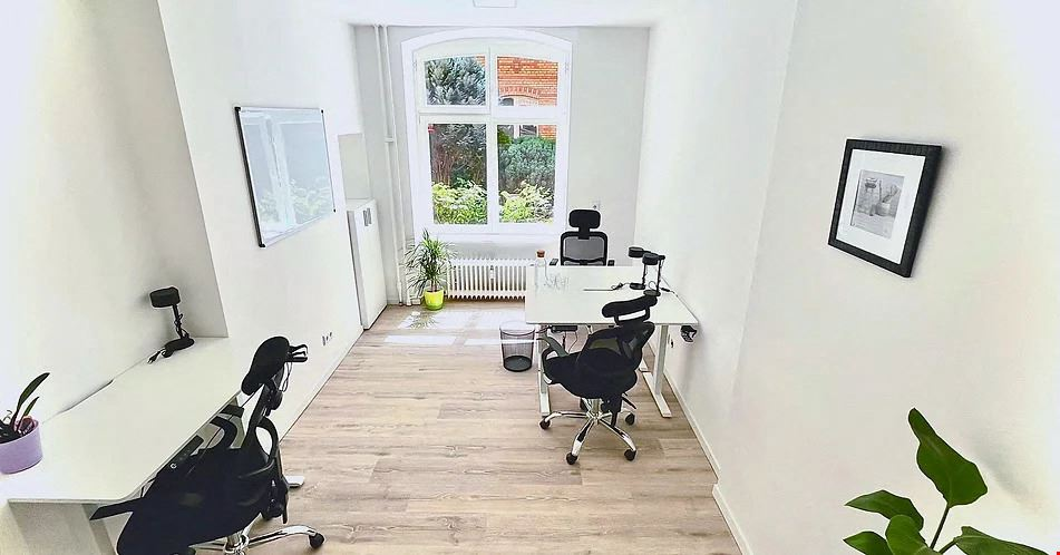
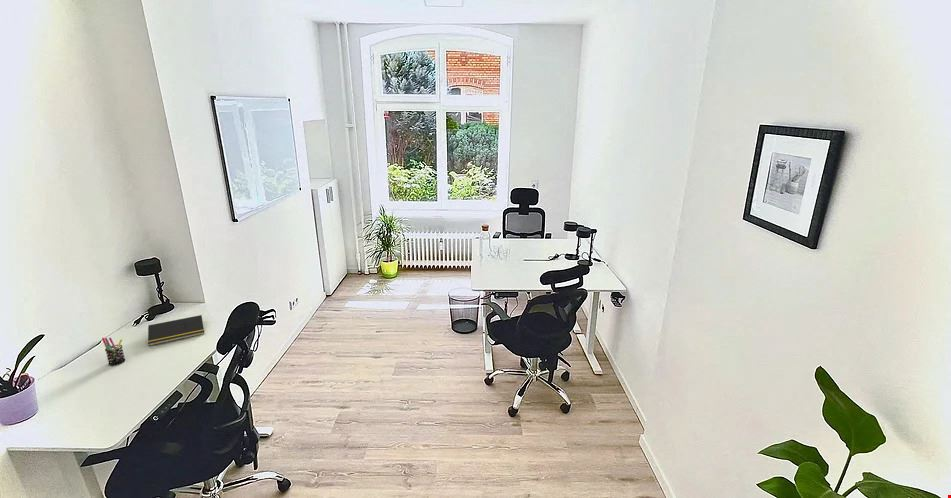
+ notepad (176, 329)
+ pen holder (112, 350)
